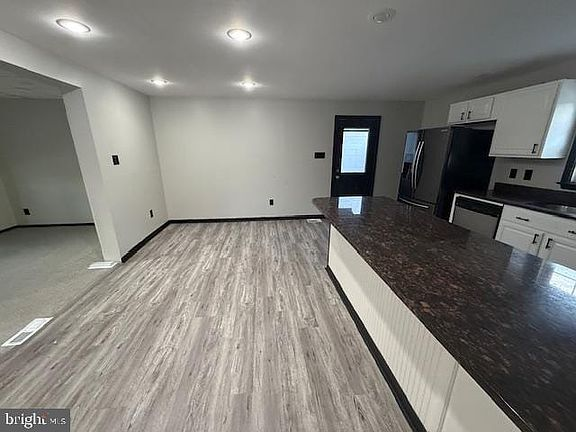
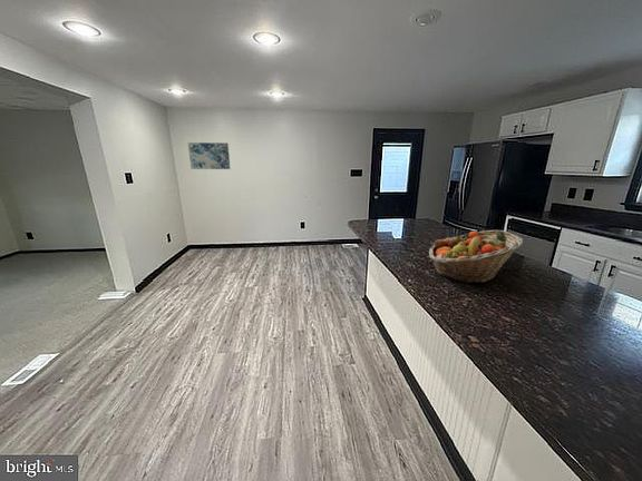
+ wall art (210, 156)
+ fruit basket (470, 252)
